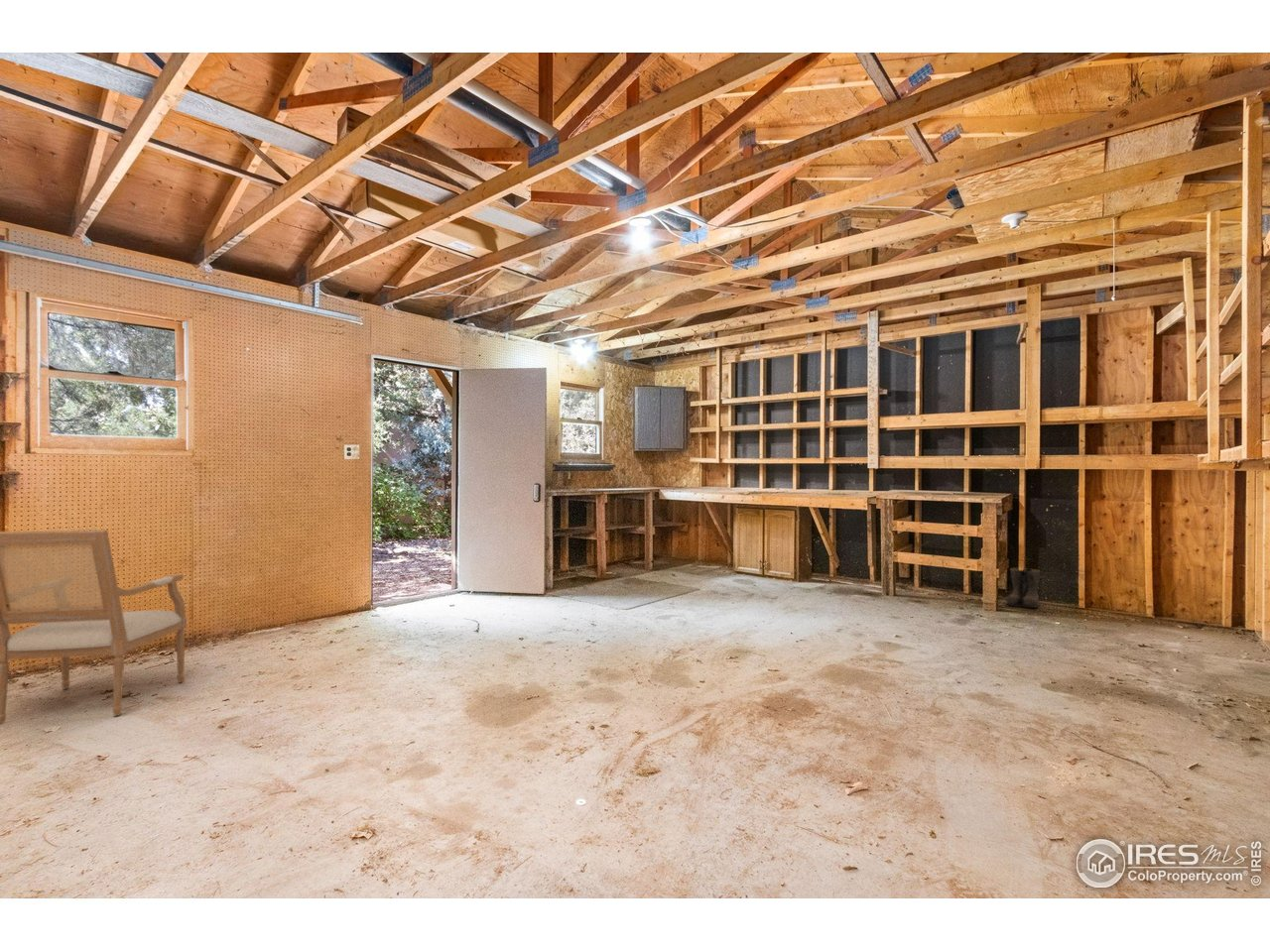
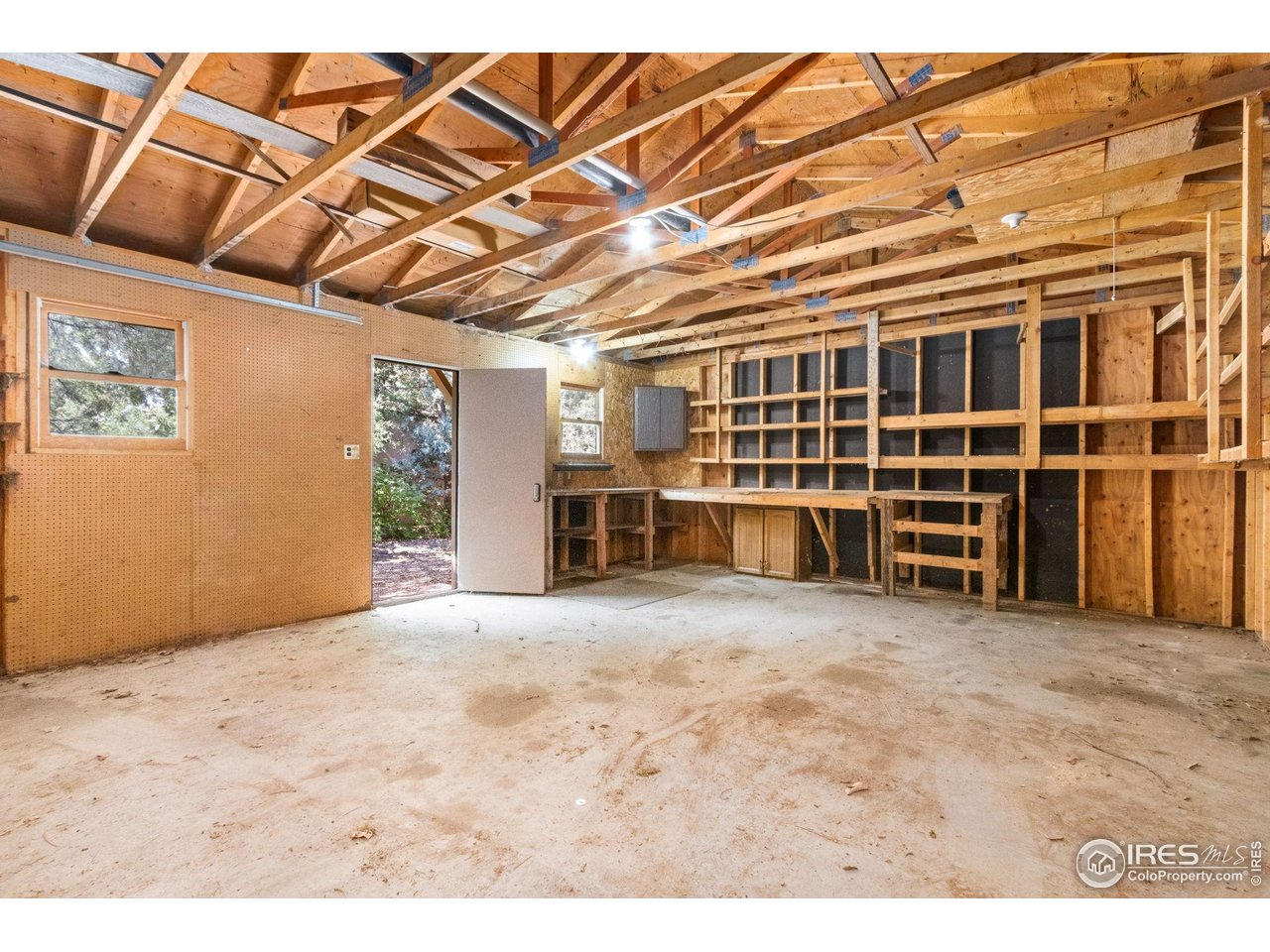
- boots (1023, 586)
- chair (87, 615)
